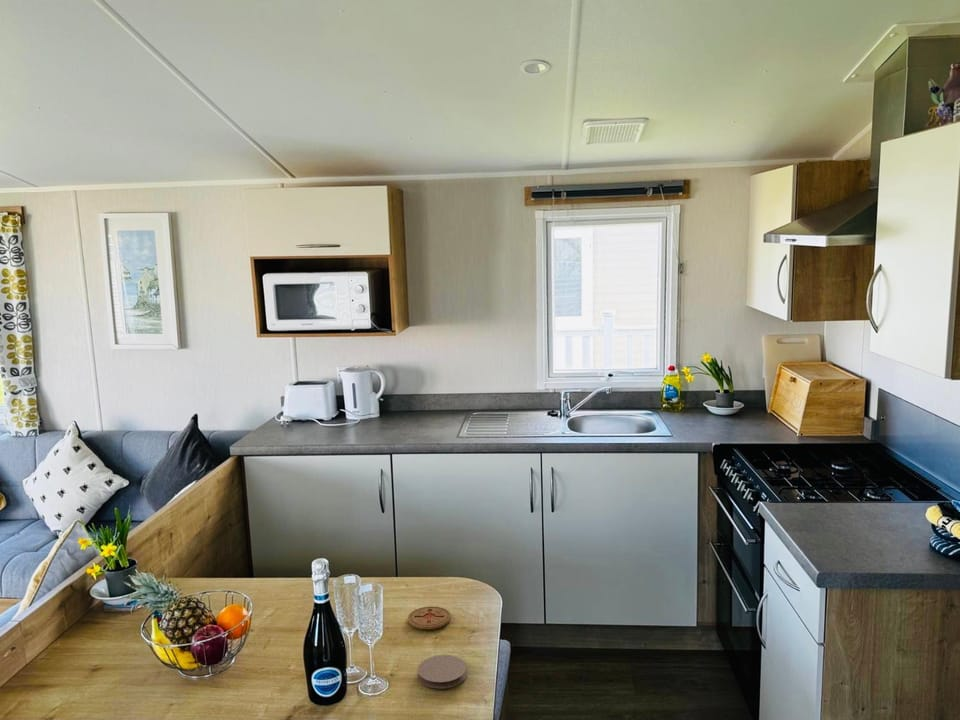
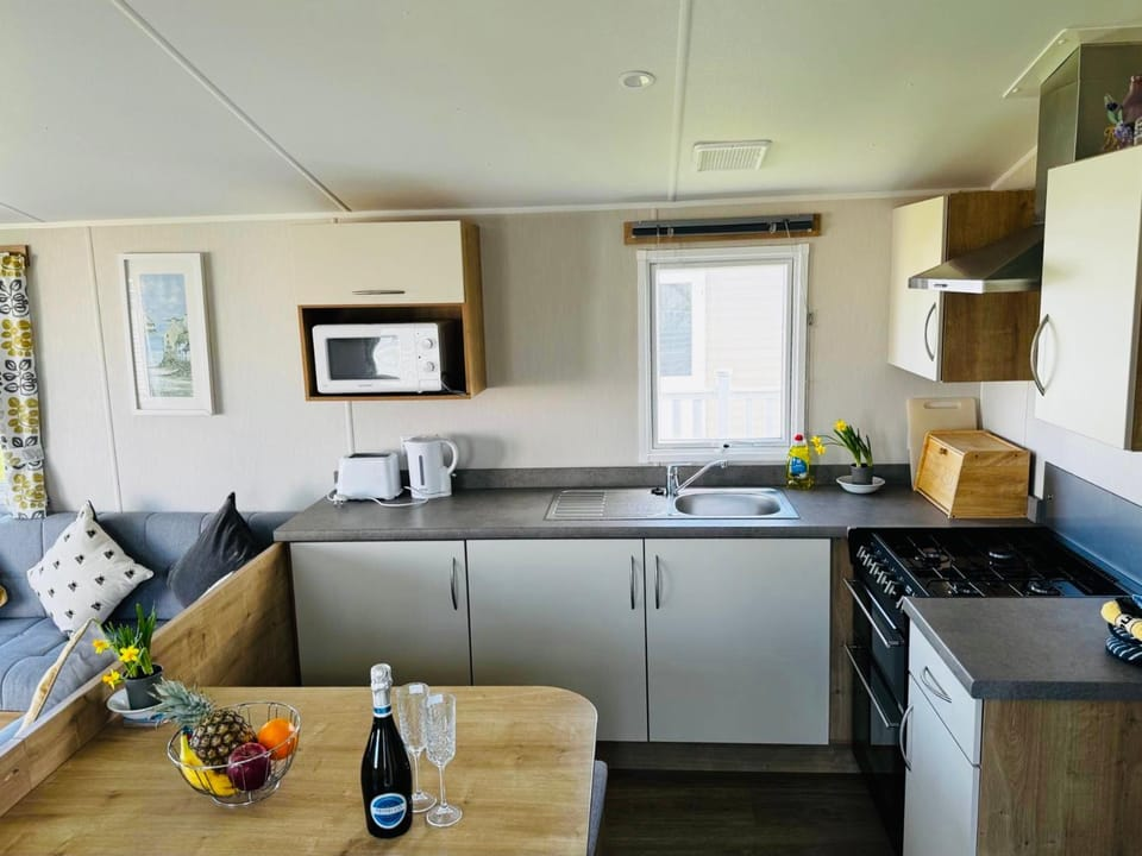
- coaster (442, 671)
- coaster (429, 617)
